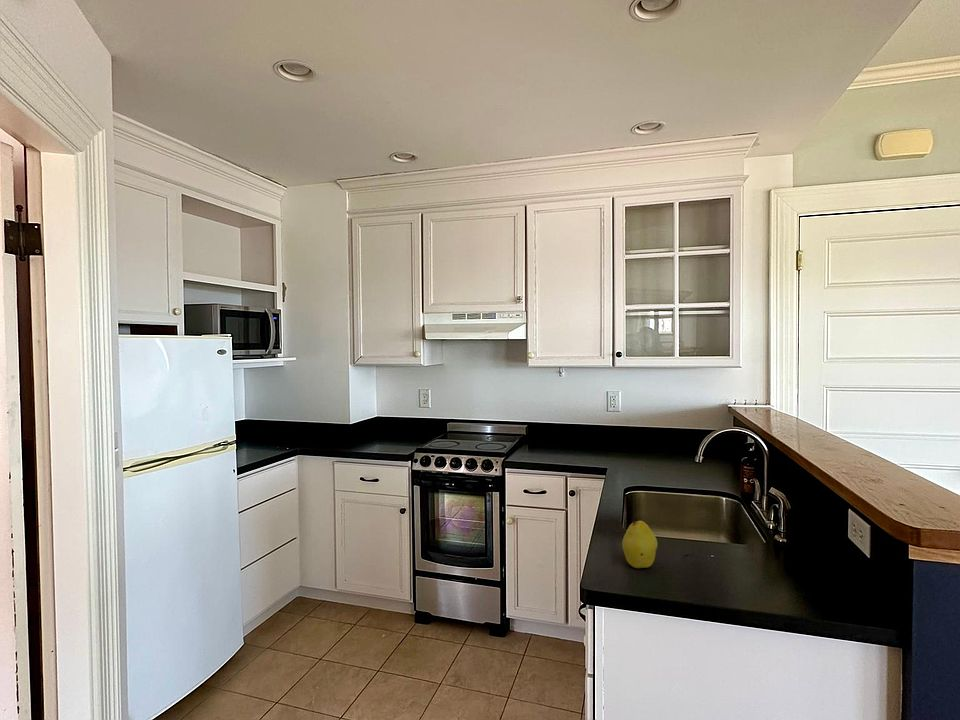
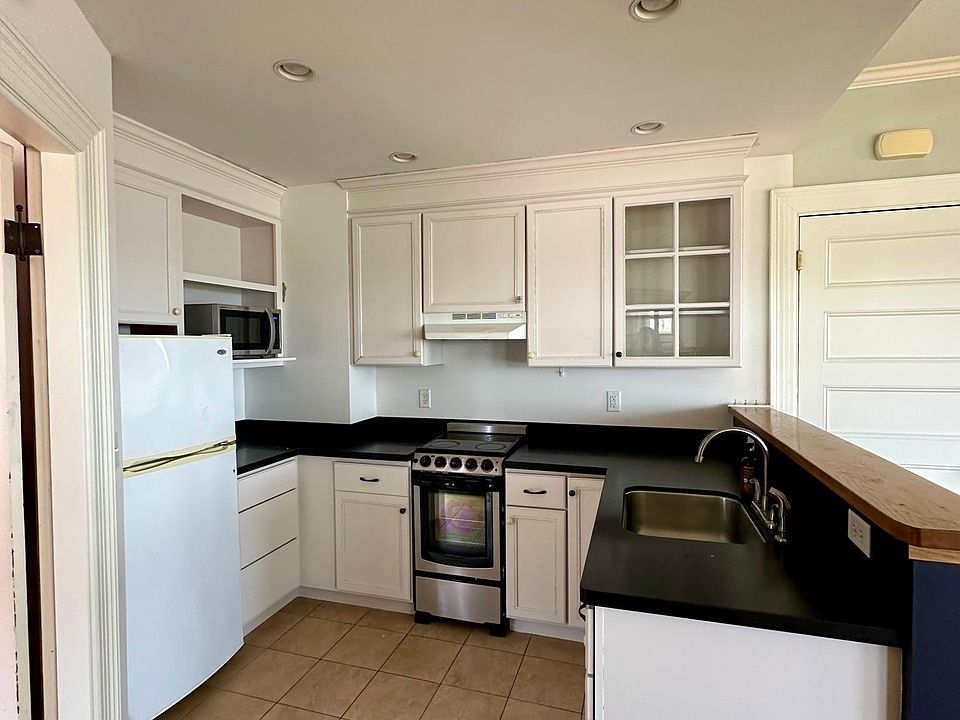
- fruit (639, 543)
